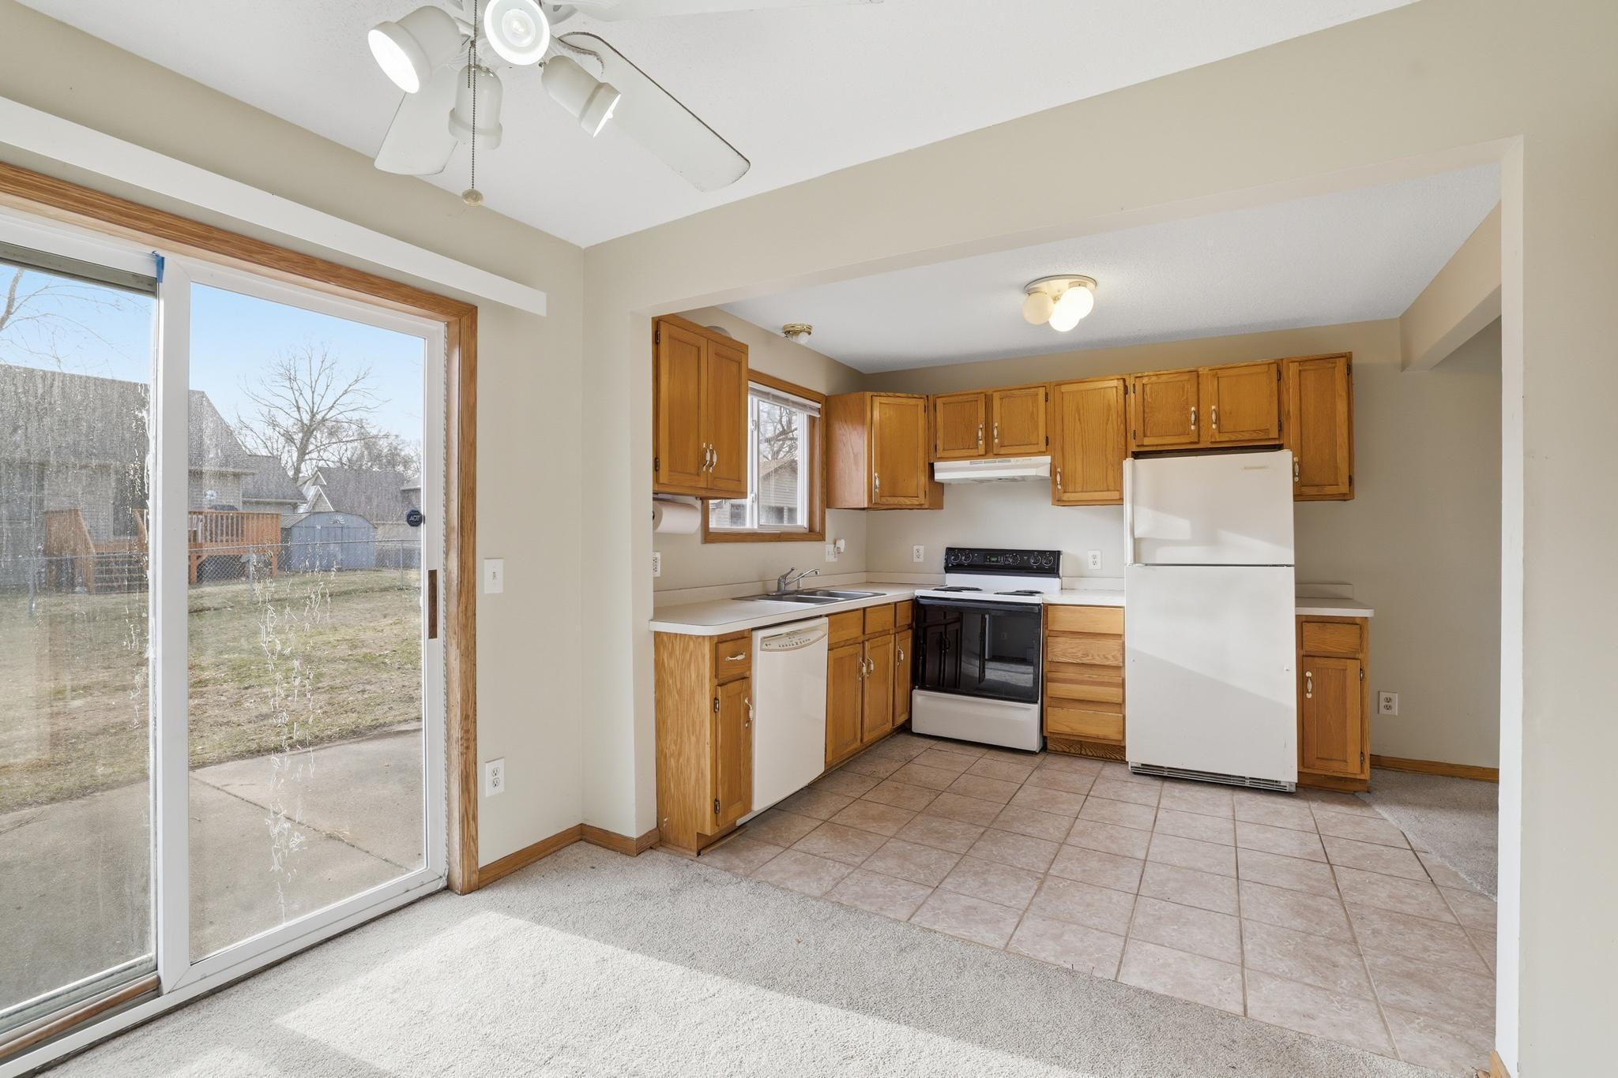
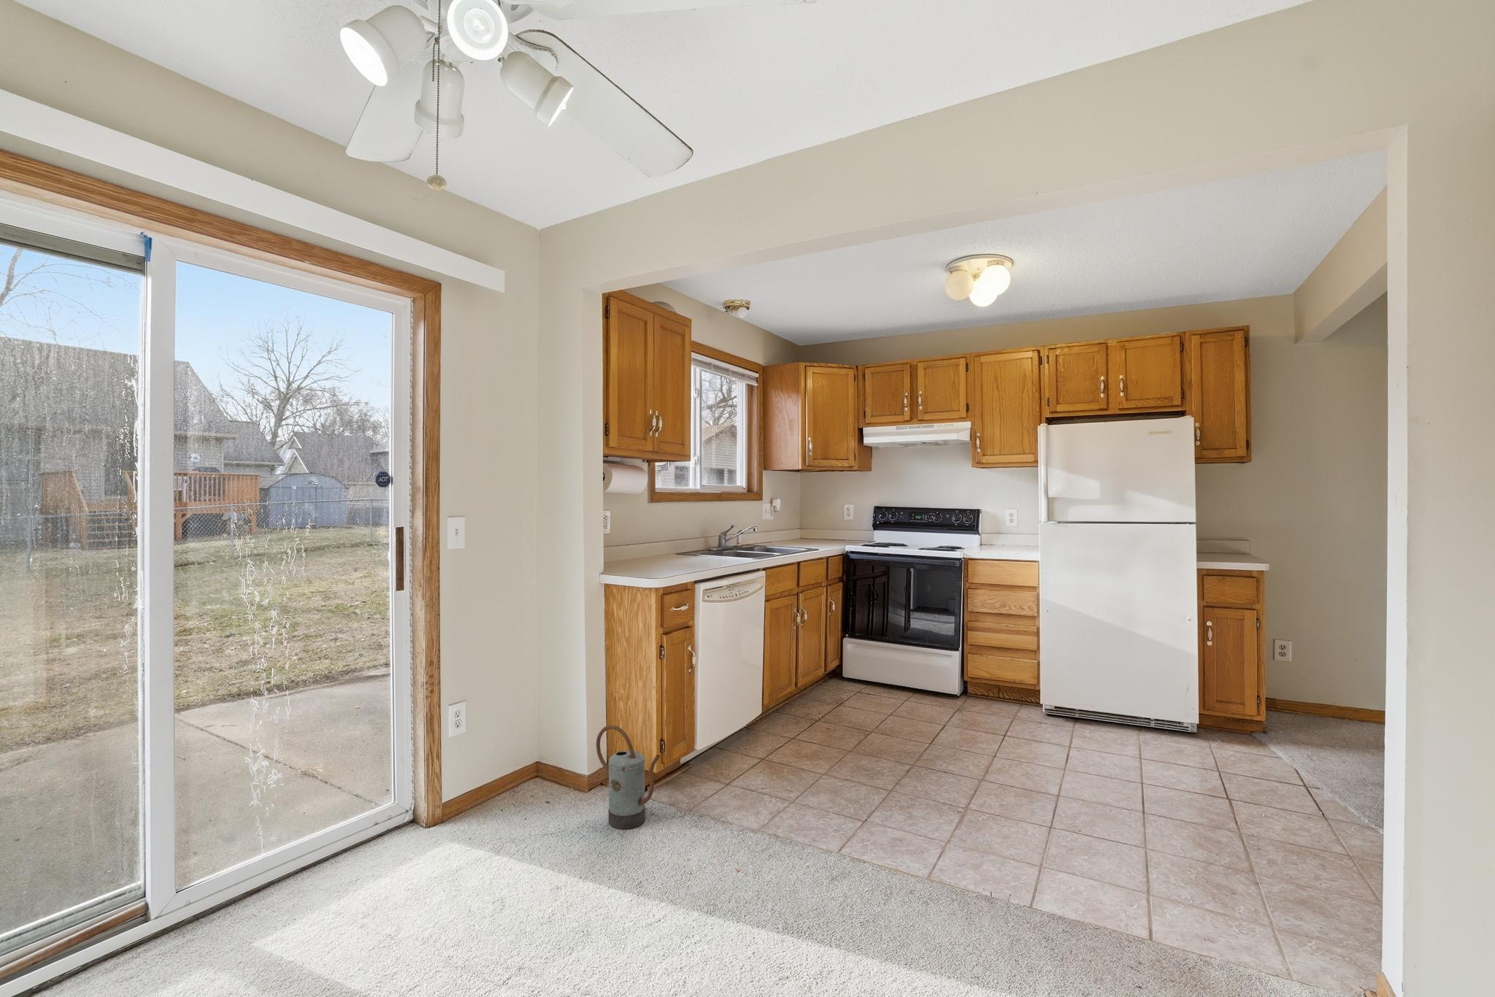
+ watering can (627, 774)
